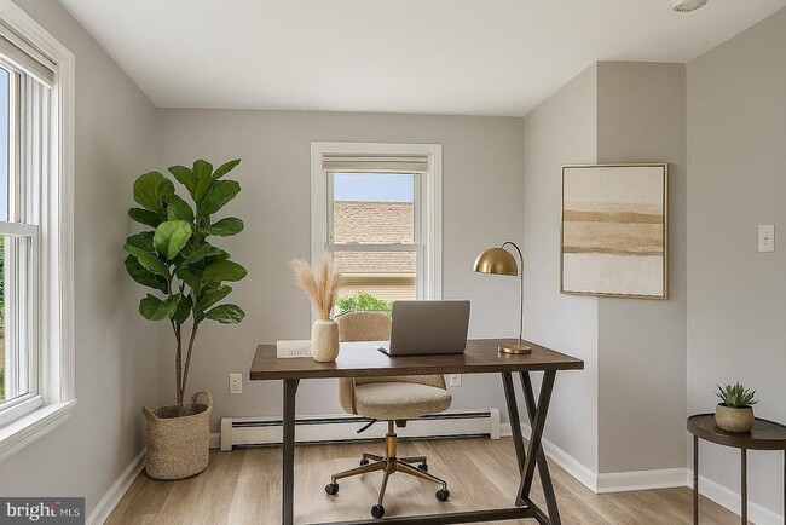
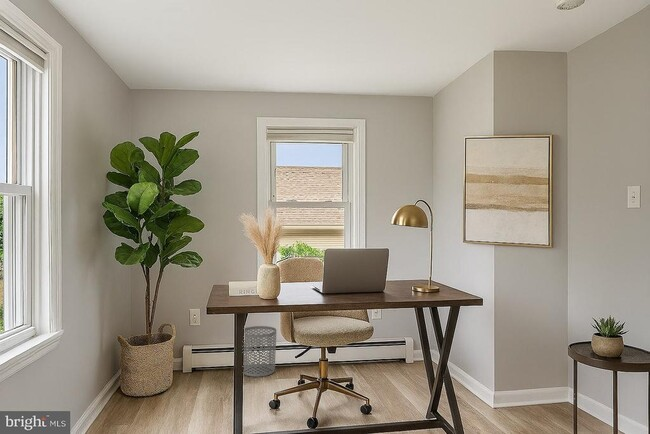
+ waste bin (258, 351)
